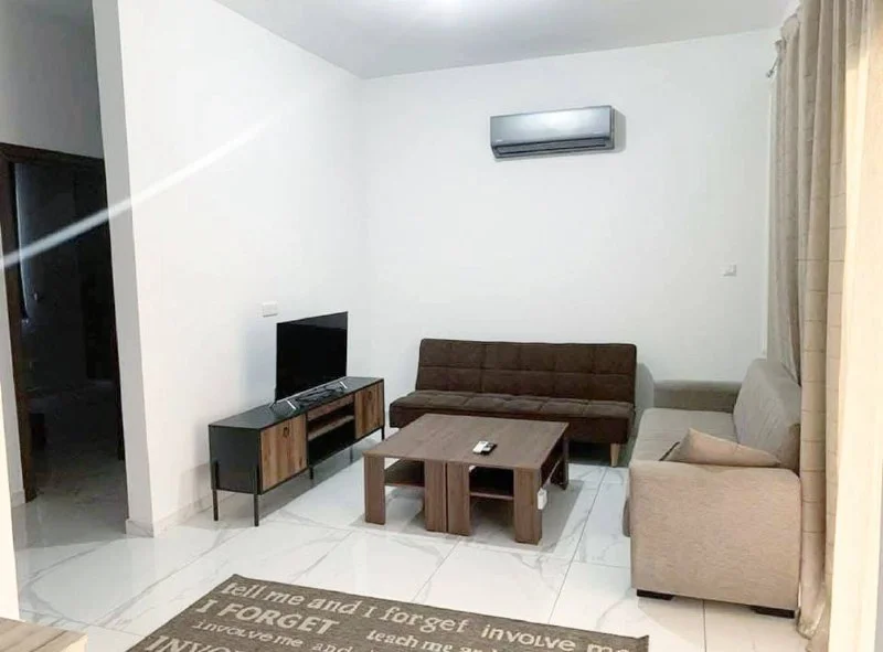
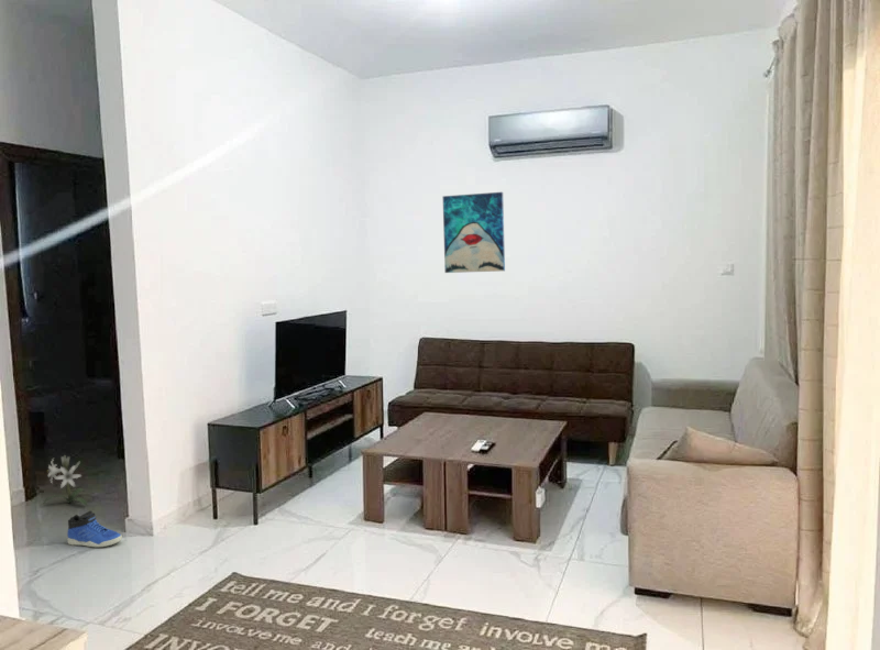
+ sneaker (94, 527)
+ decorative plant (75, 477)
+ wall art (473, 233)
